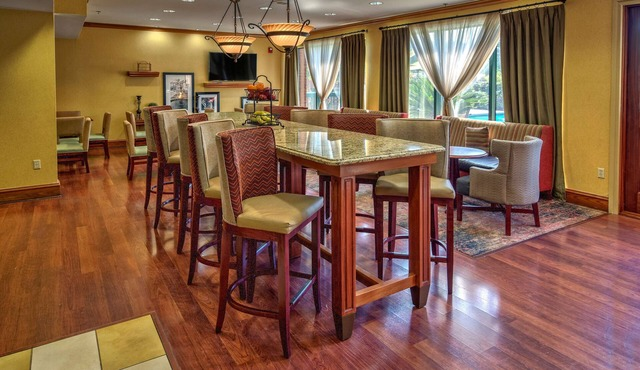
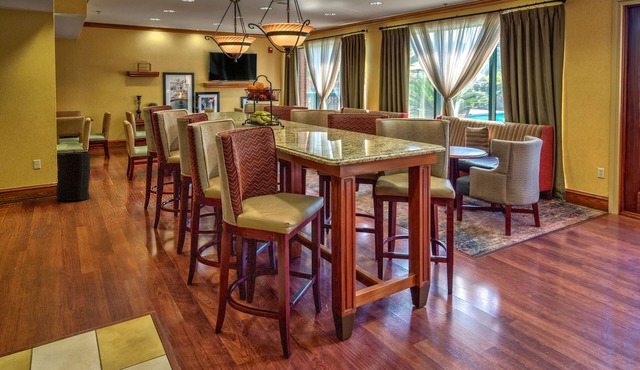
+ trash can (74, 174)
